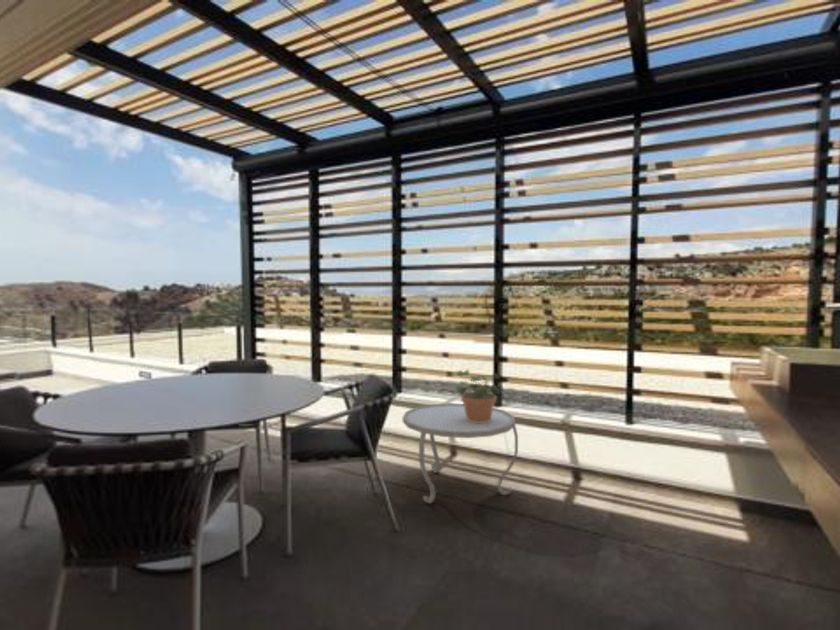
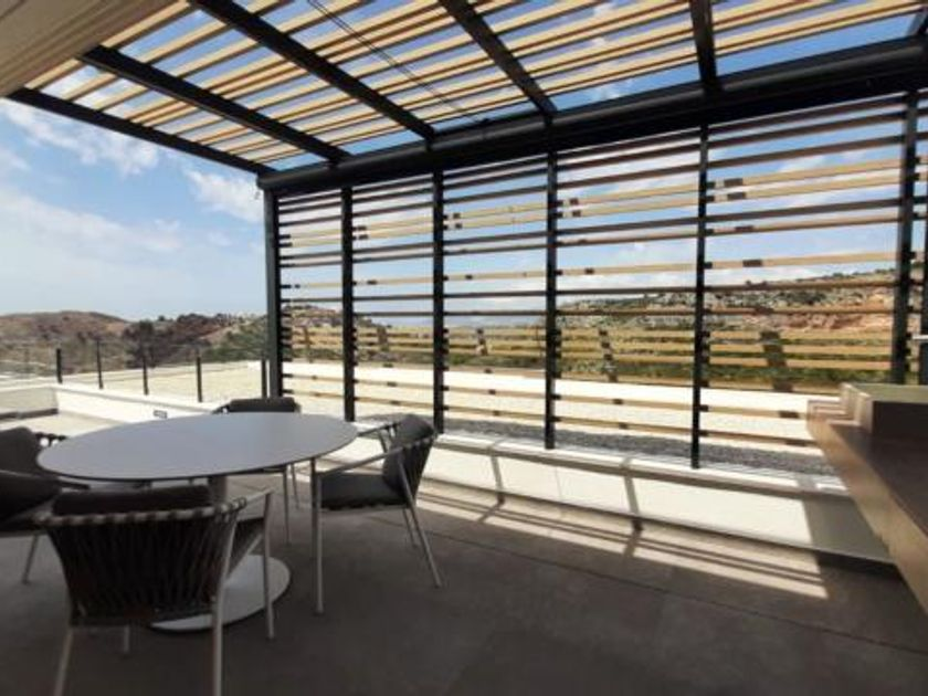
- potted plant (474, 393)
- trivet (457, 437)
